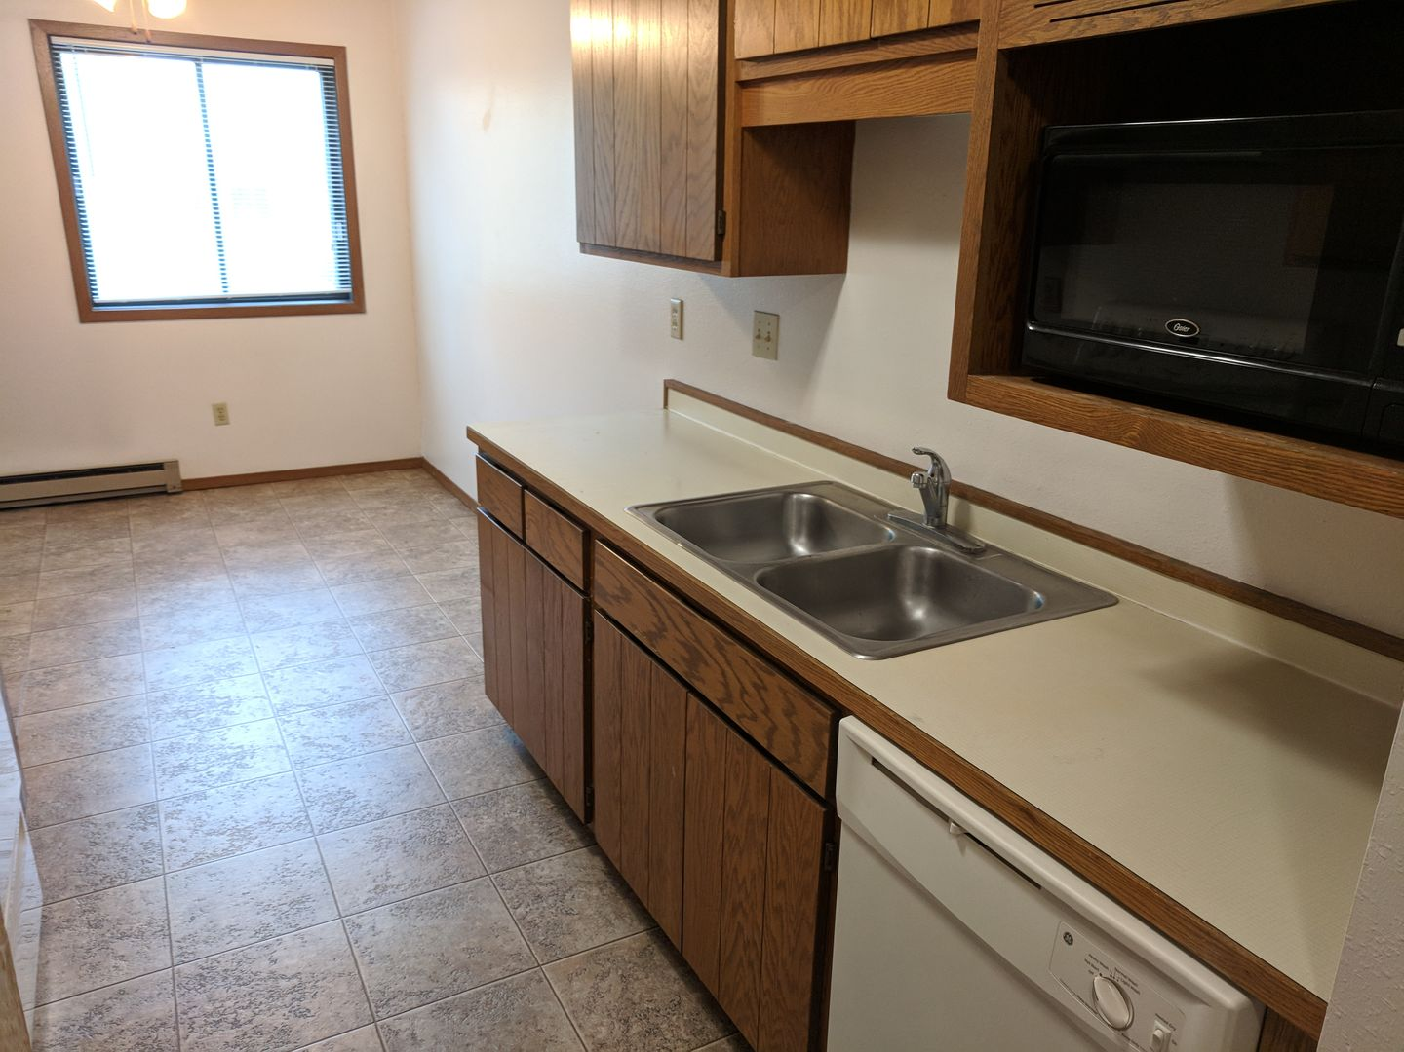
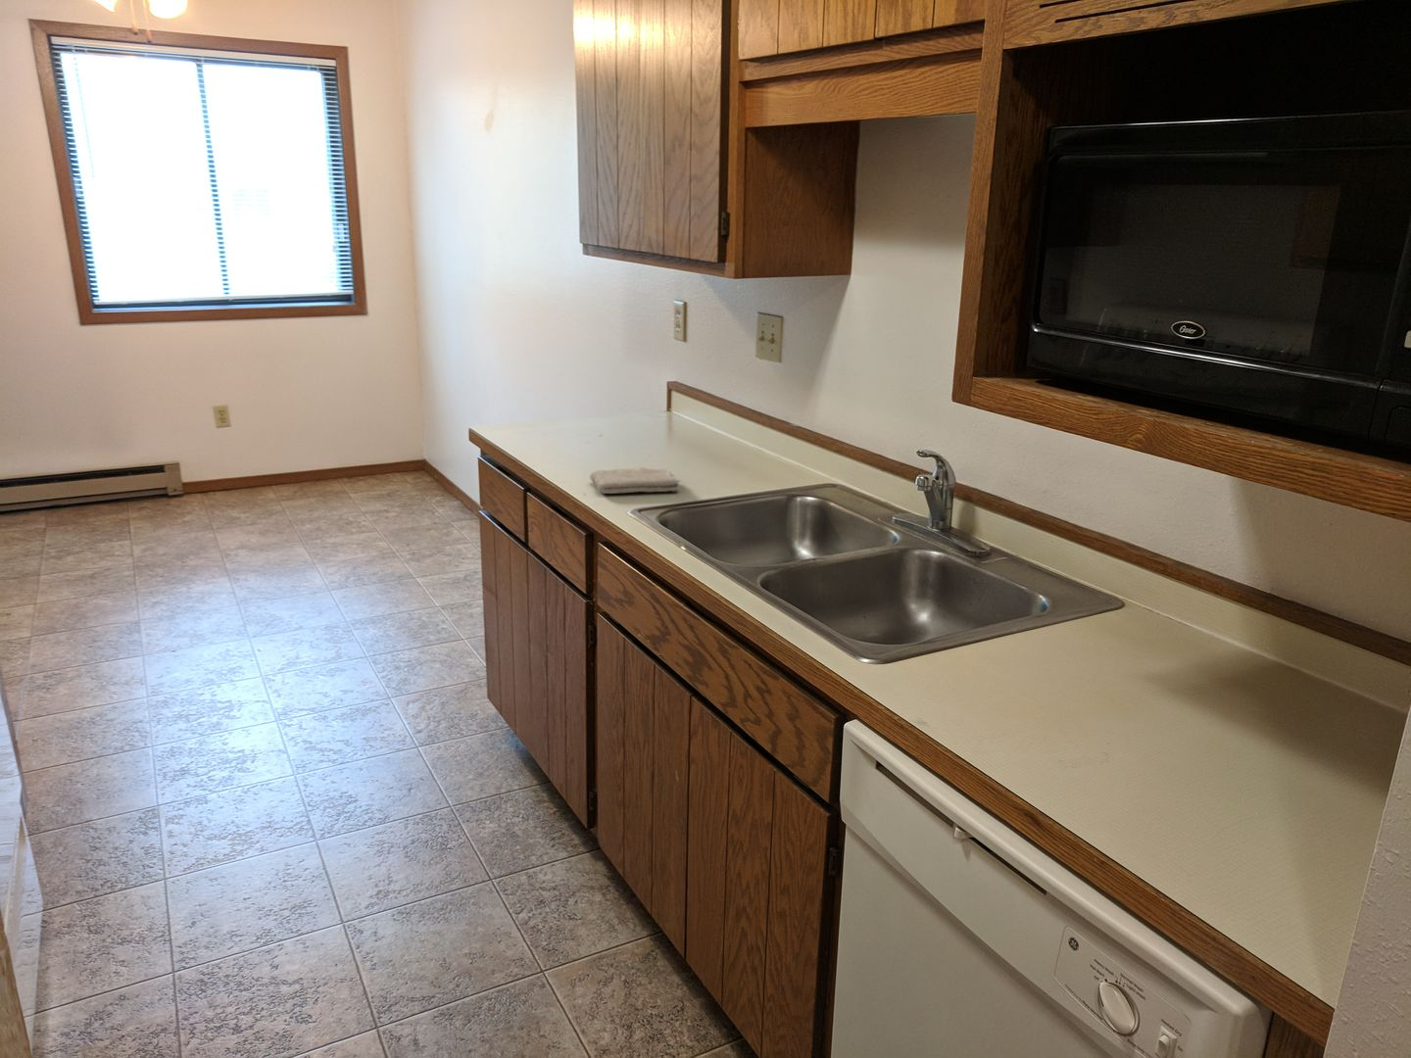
+ washcloth (636, 480)
